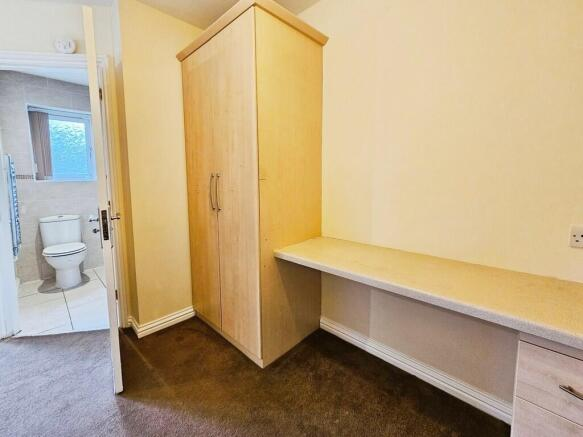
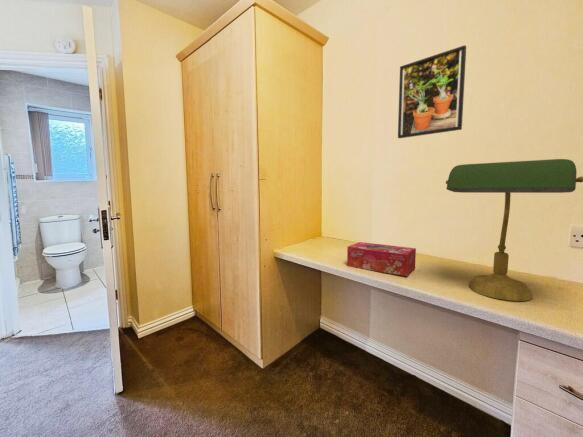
+ tissue box (380, 257)
+ desk lamp (503, 229)
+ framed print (429, 96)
